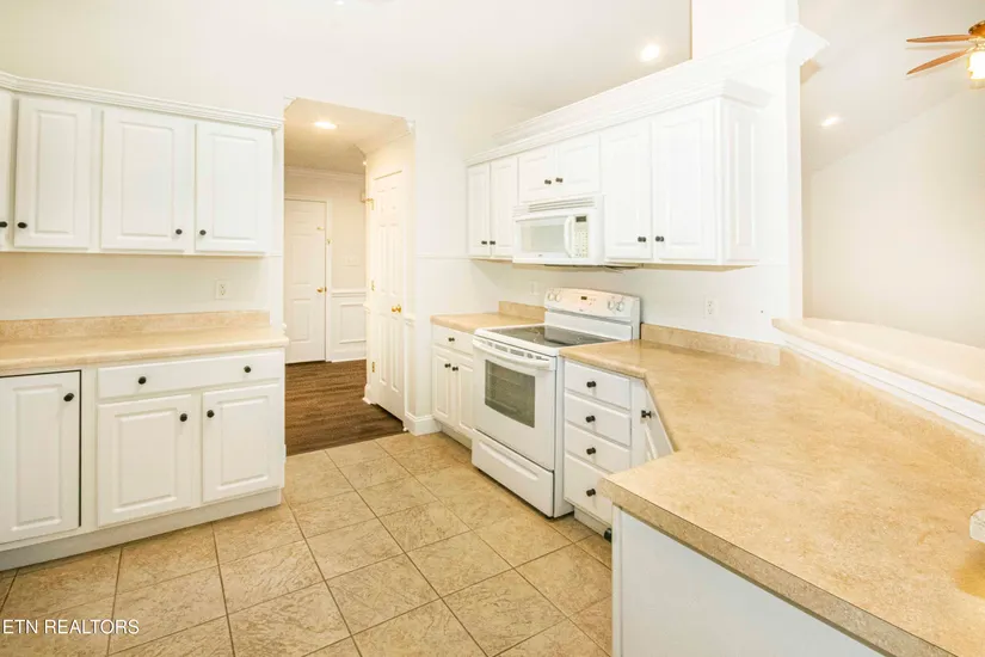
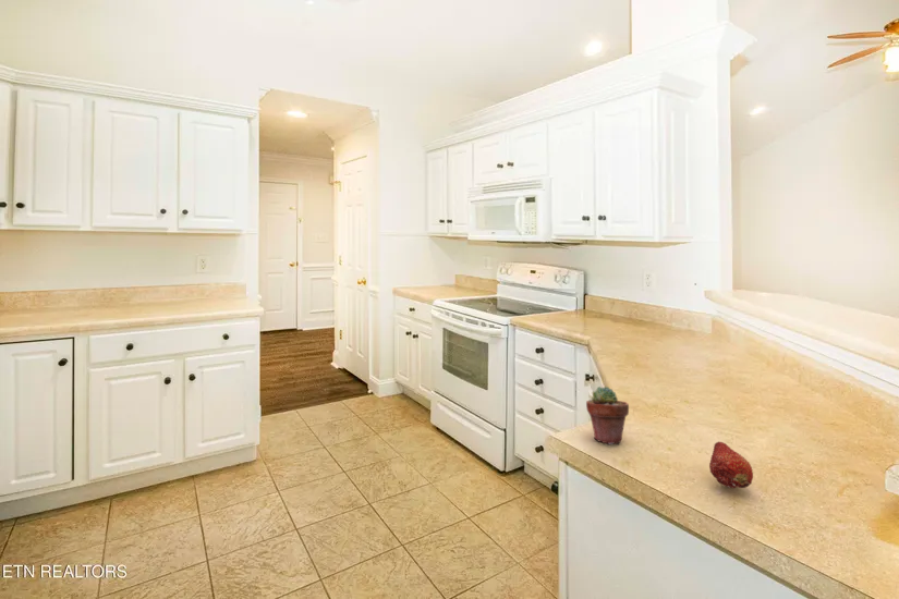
+ fruit (730, 466)
+ potted succulent (607, 413)
